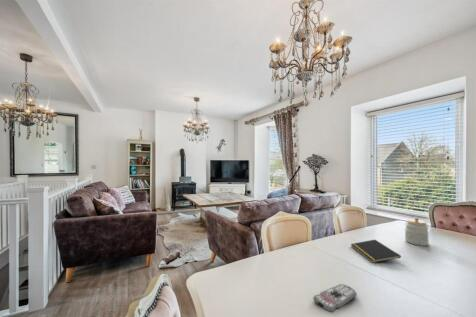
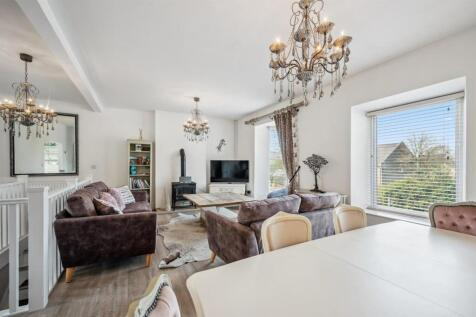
- remote control (336, 296)
- jar (416, 229)
- notepad (373, 250)
